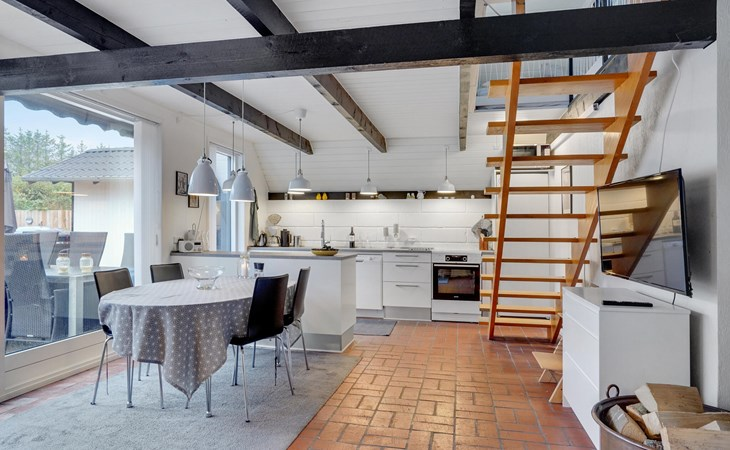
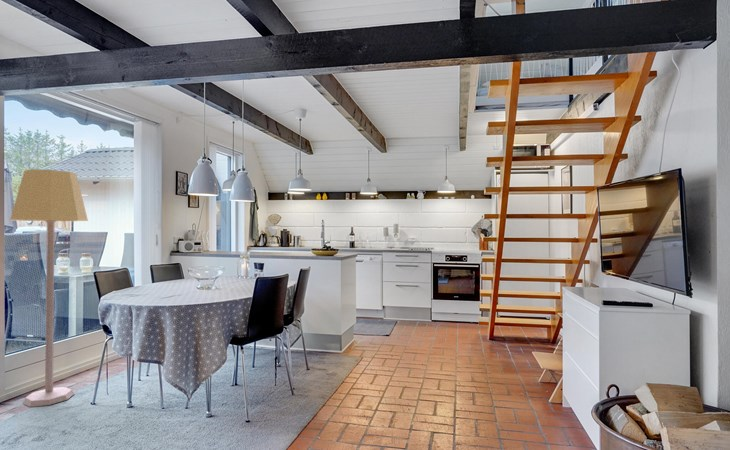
+ lamp (50, 285)
